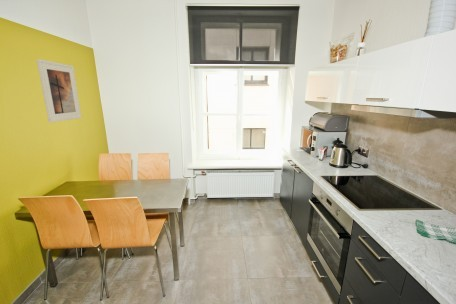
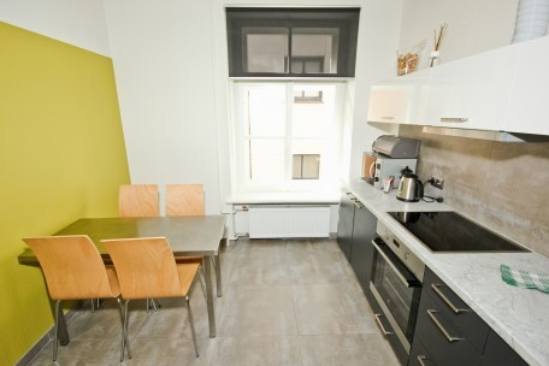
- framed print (61, 92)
